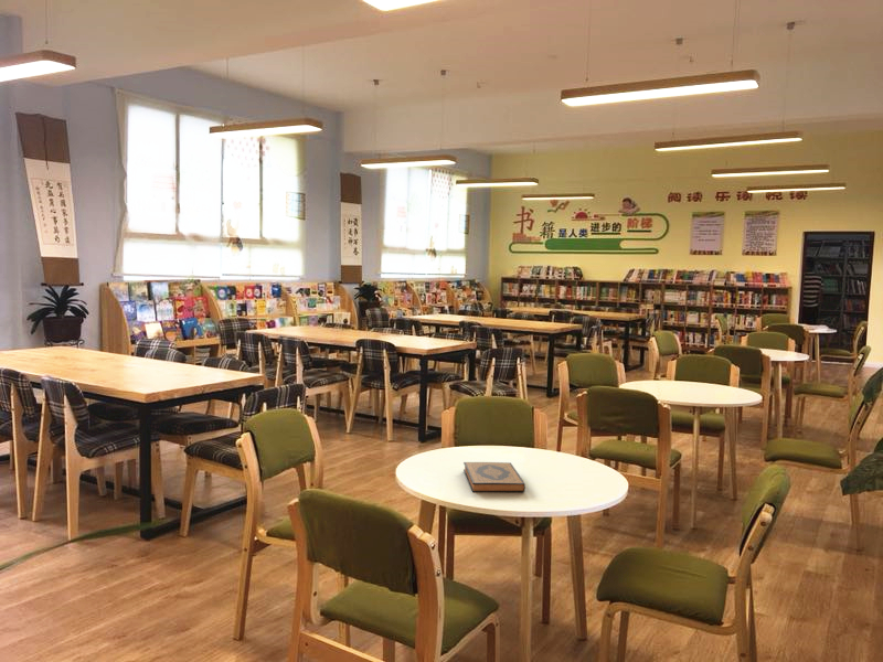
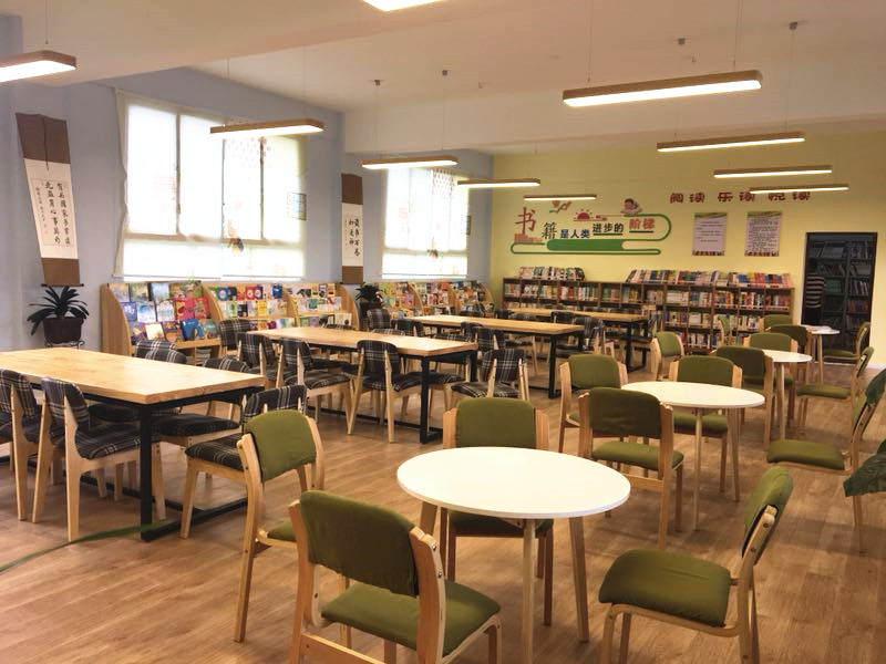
- hardback book (492, 476)
